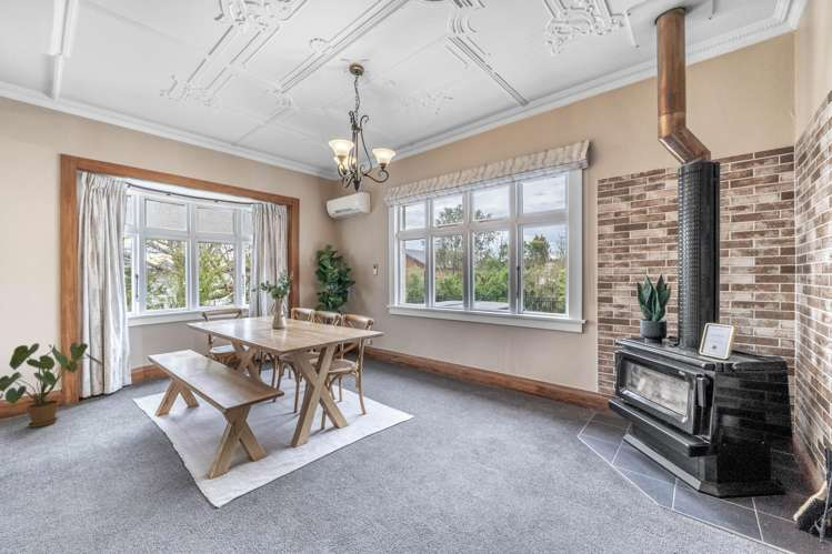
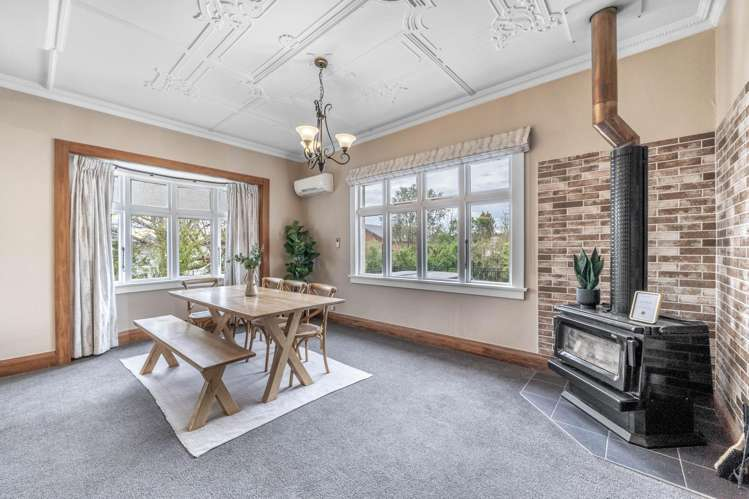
- house plant (49, 381)
